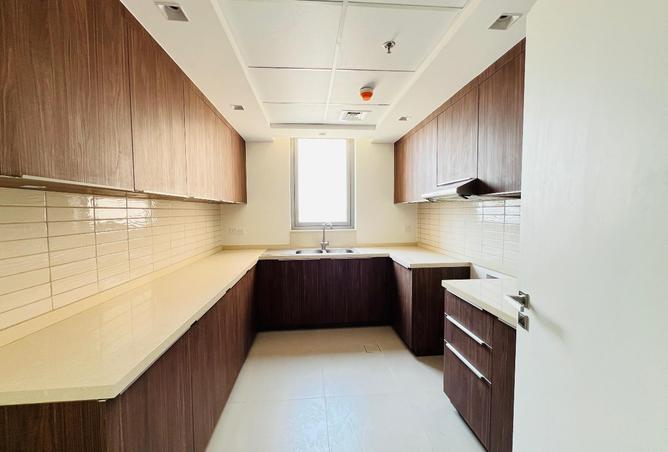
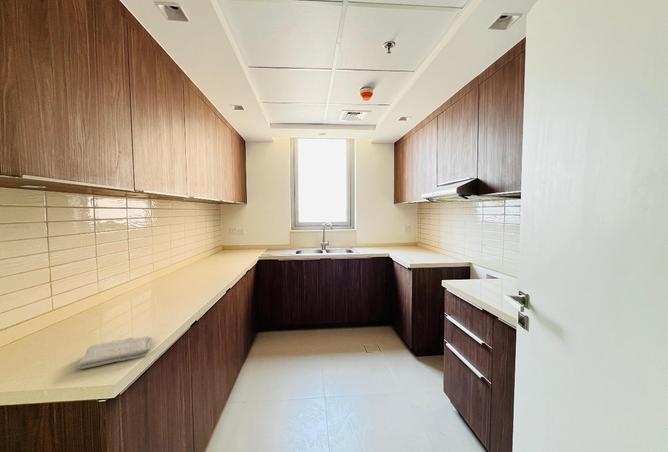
+ washcloth (118, 350)
